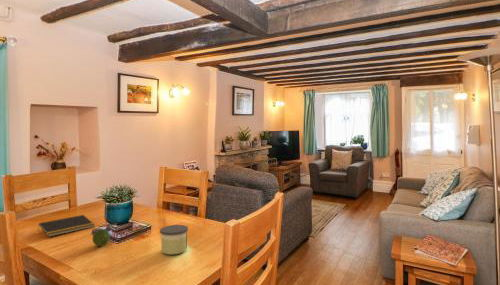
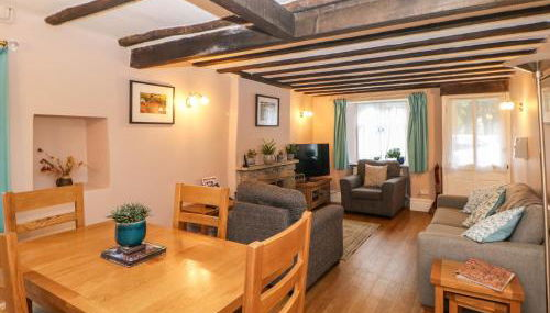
- notepad (67, 224)
- fruit (101, 237)
- candle (174, 239)
